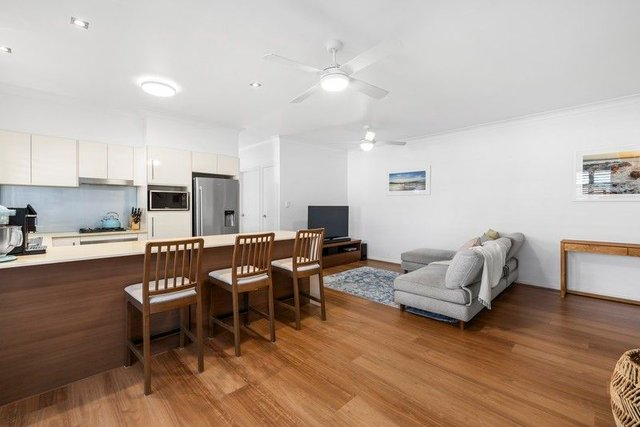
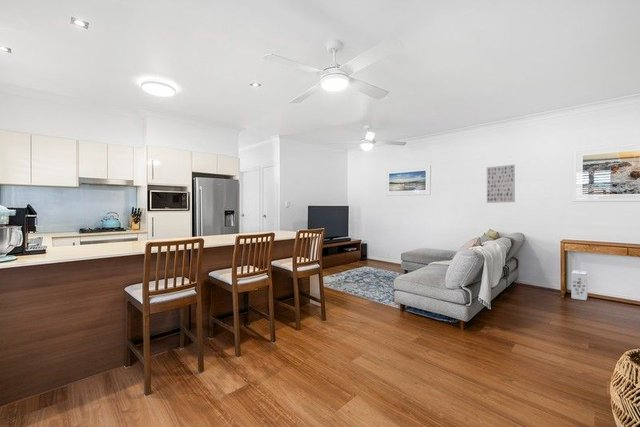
+ cardboard box (579, 284)
+ wall art (500, 184)
